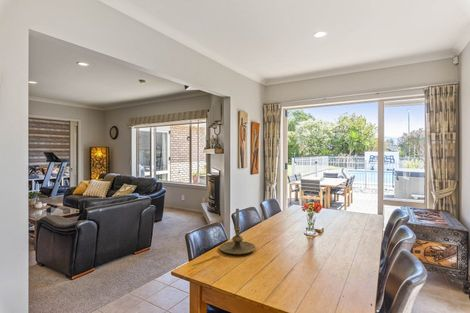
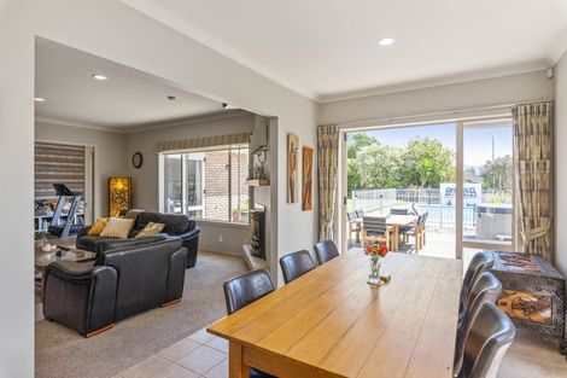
- candle holder (237, 228)
